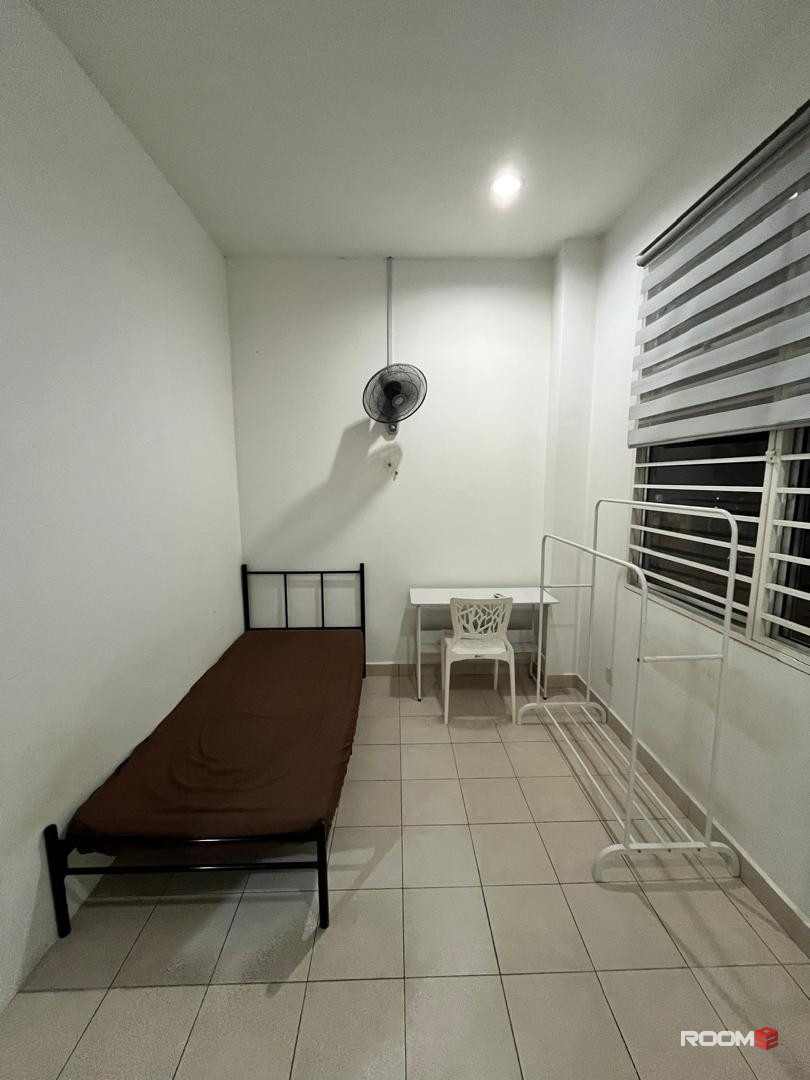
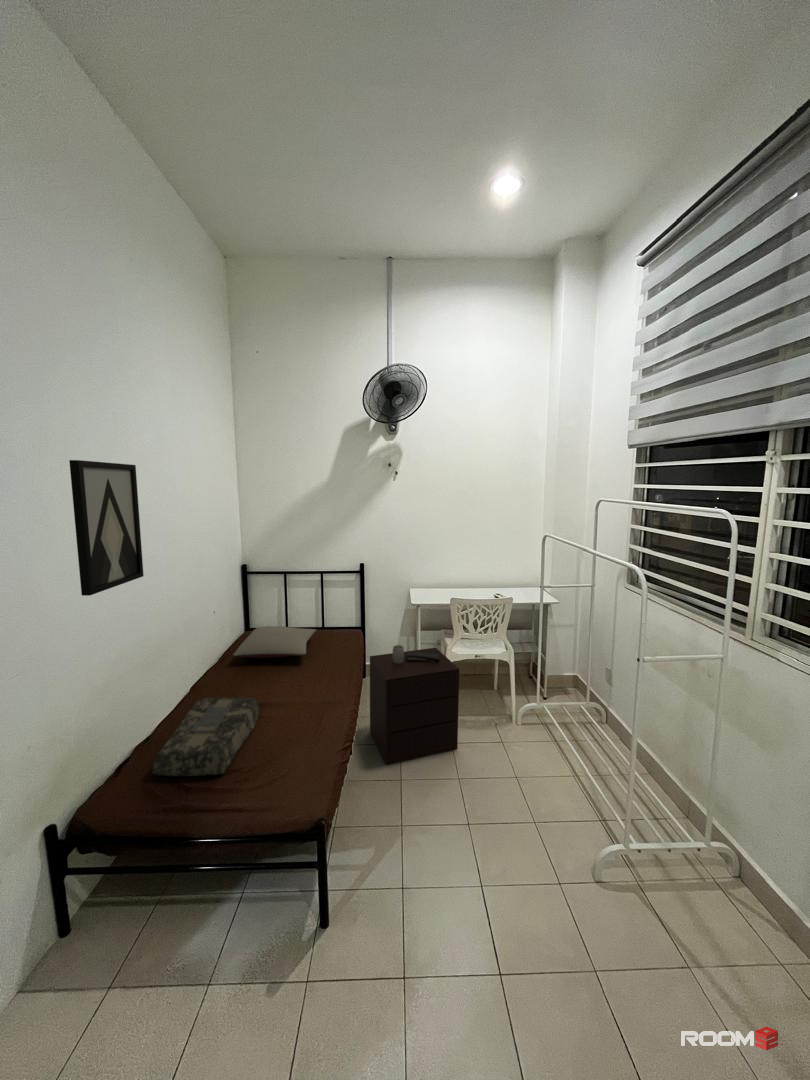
+ nightstand (412, 694)
+ cushion (211, 730)
+ wall art (111, 524)
+ pillow (278, 641)
